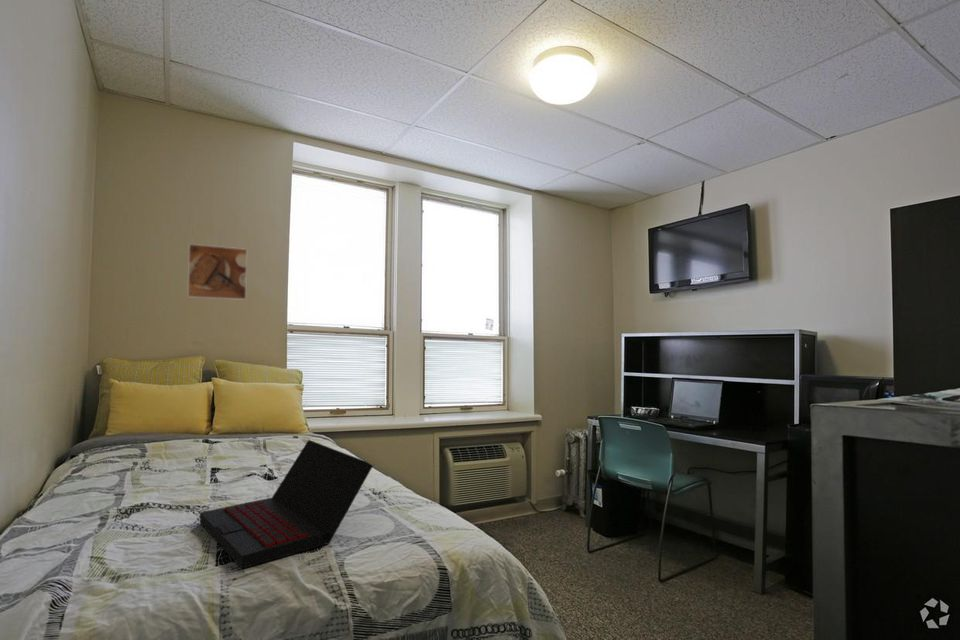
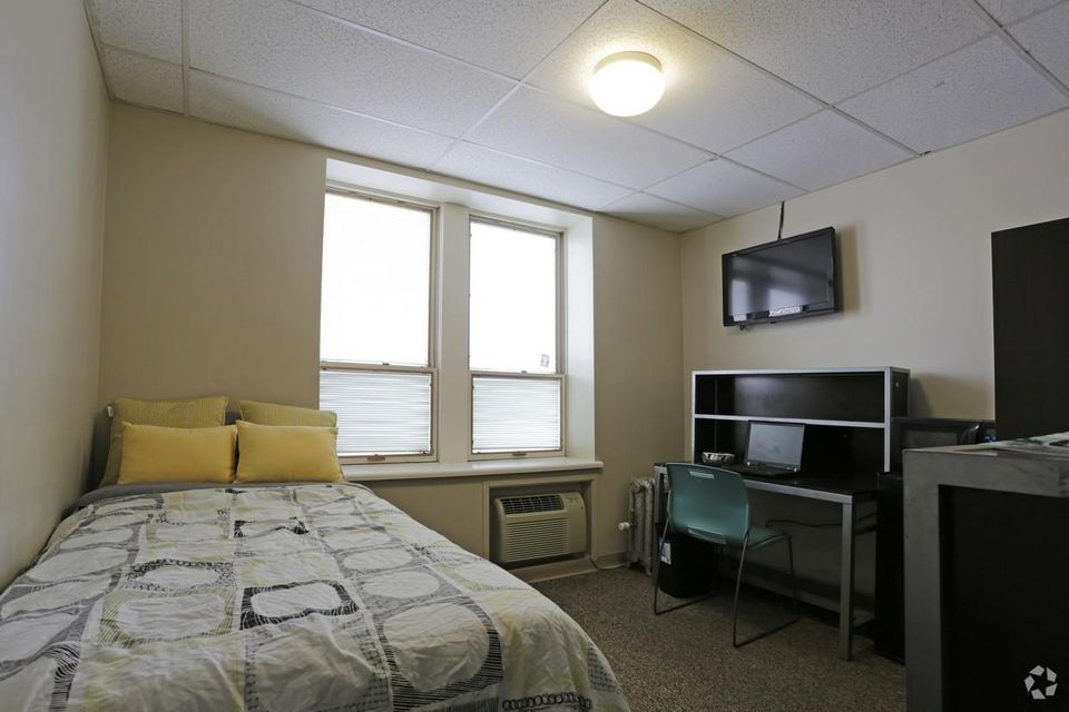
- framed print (217, 272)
- laptop (285, 491)
